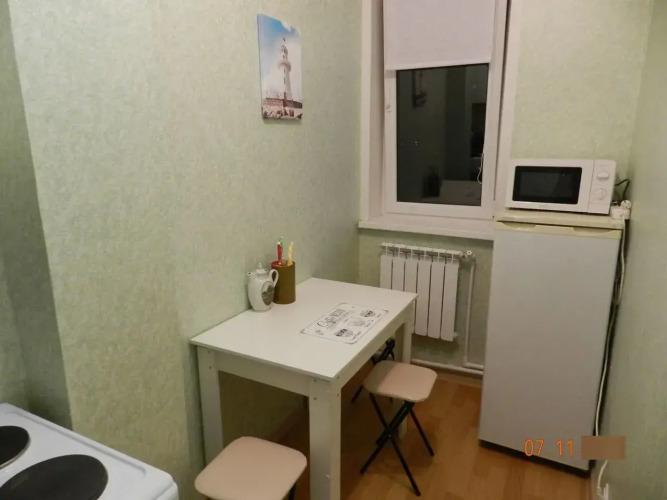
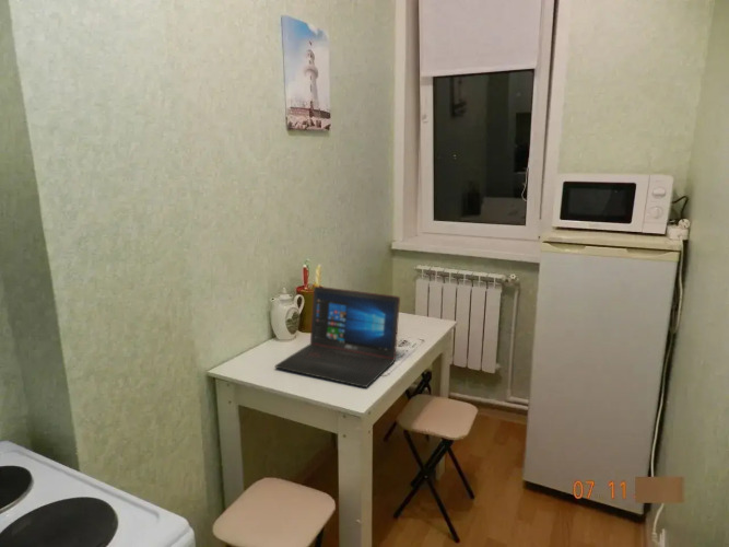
+ laptop (337, 331)
